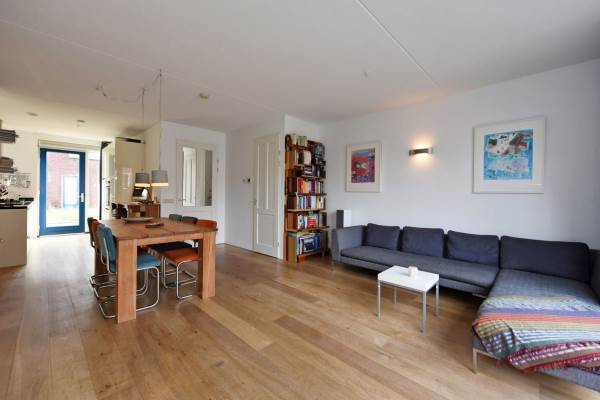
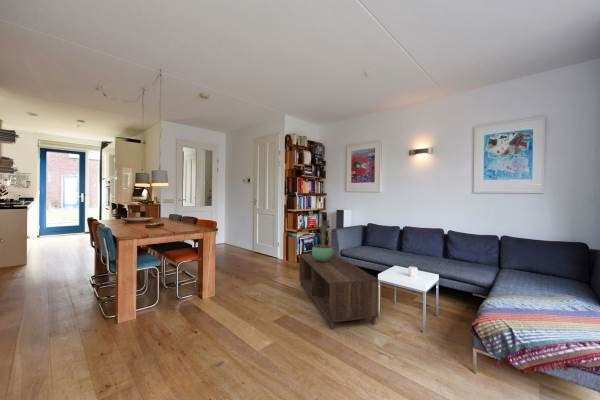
+ potted plant (322, 240)
+ coffee table (331, 282)
